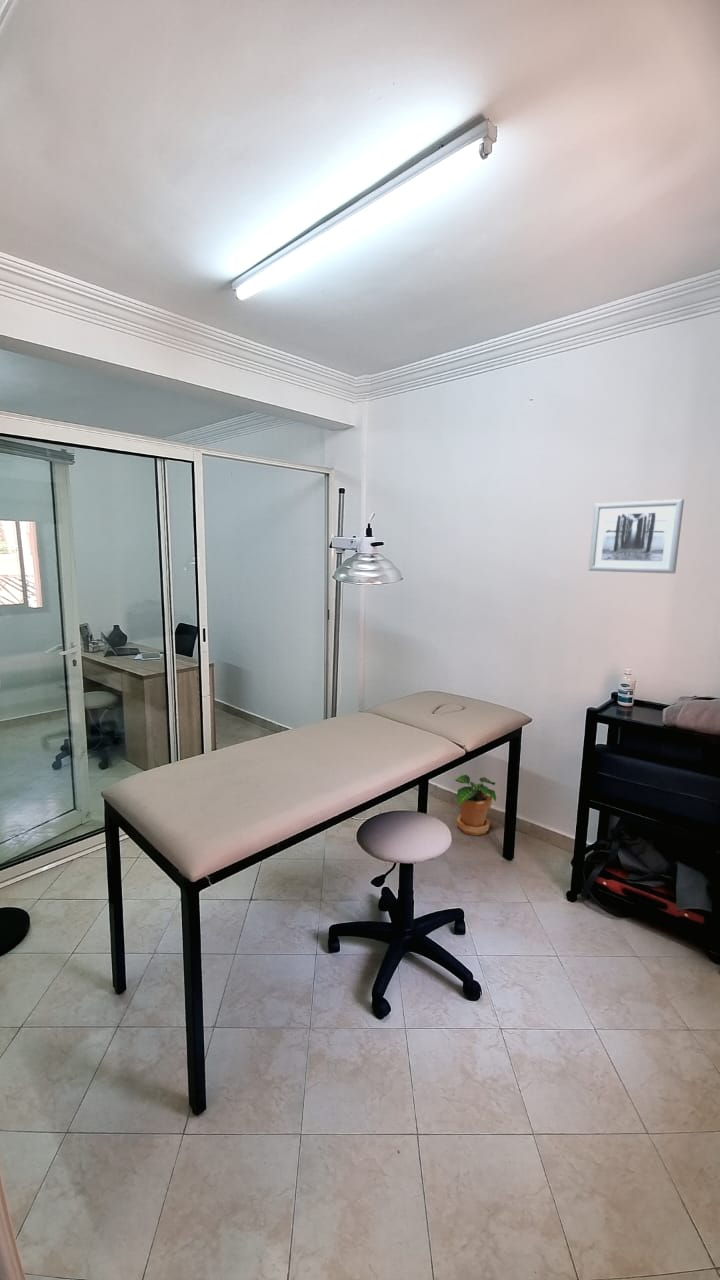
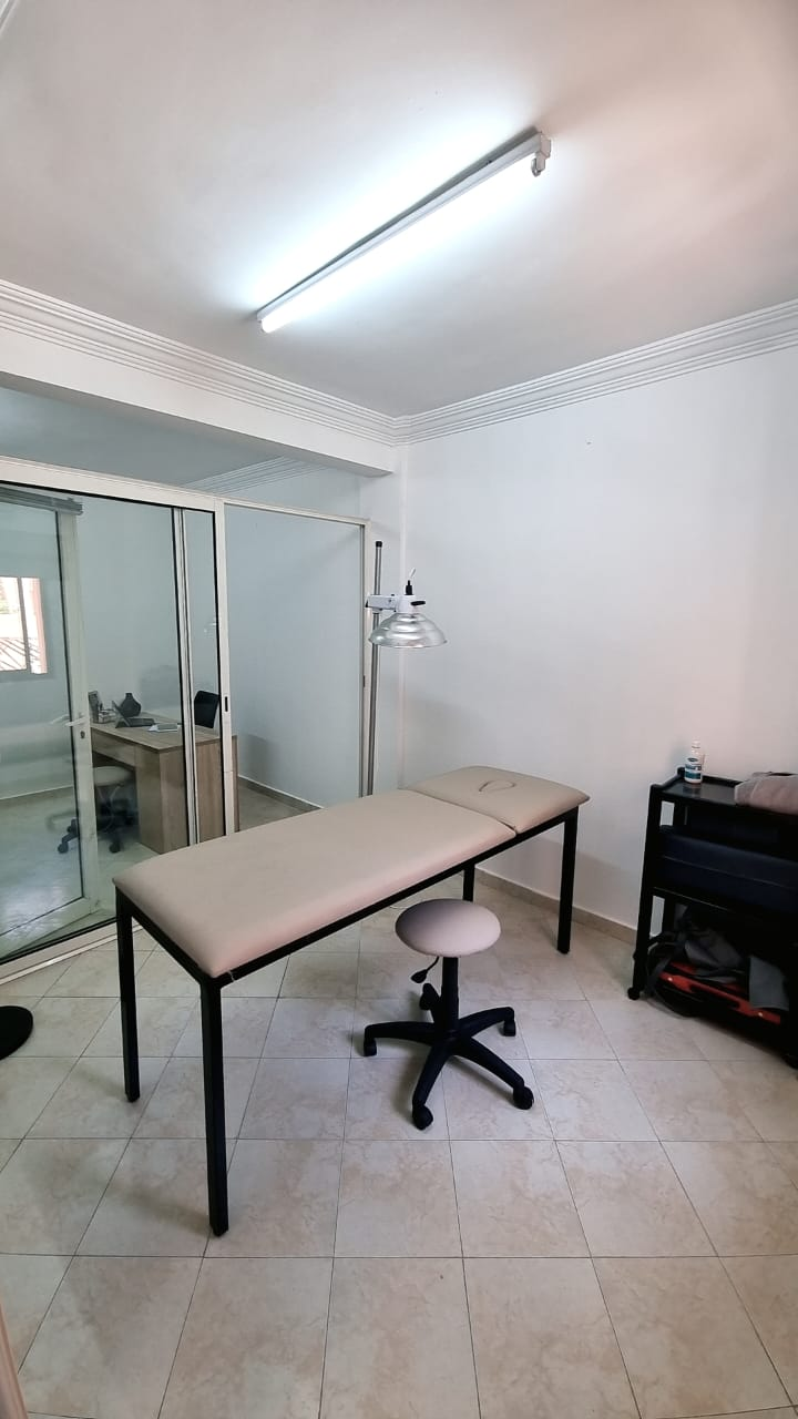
- potted plant (469, 805)
- wall art (633, 537)
